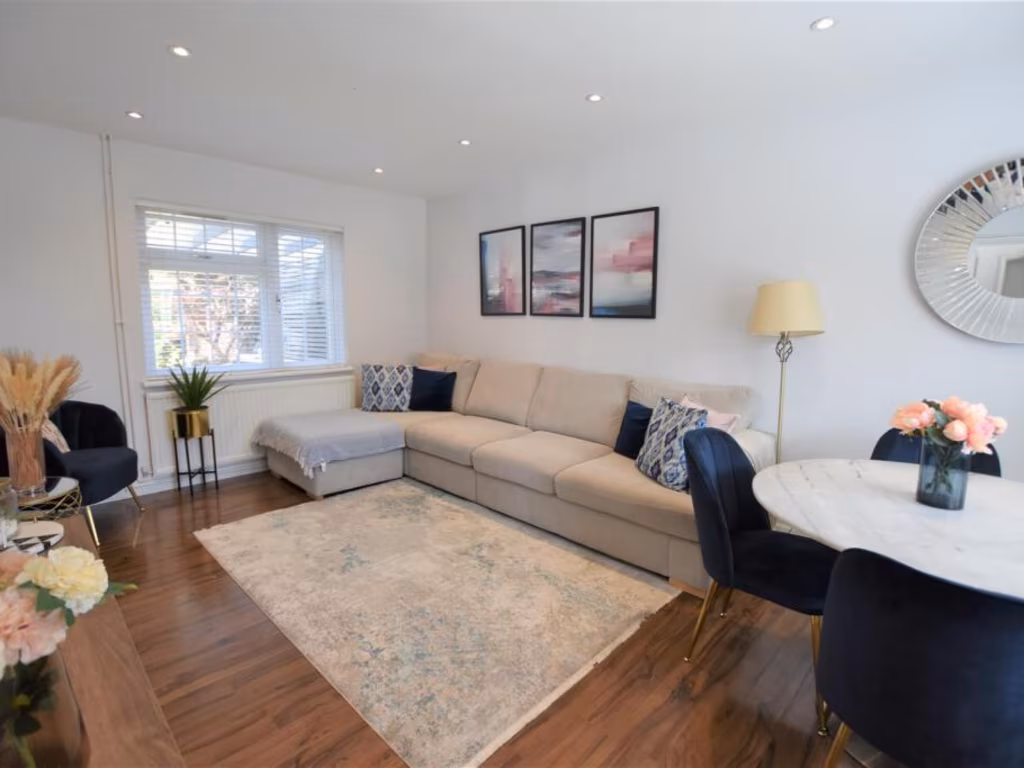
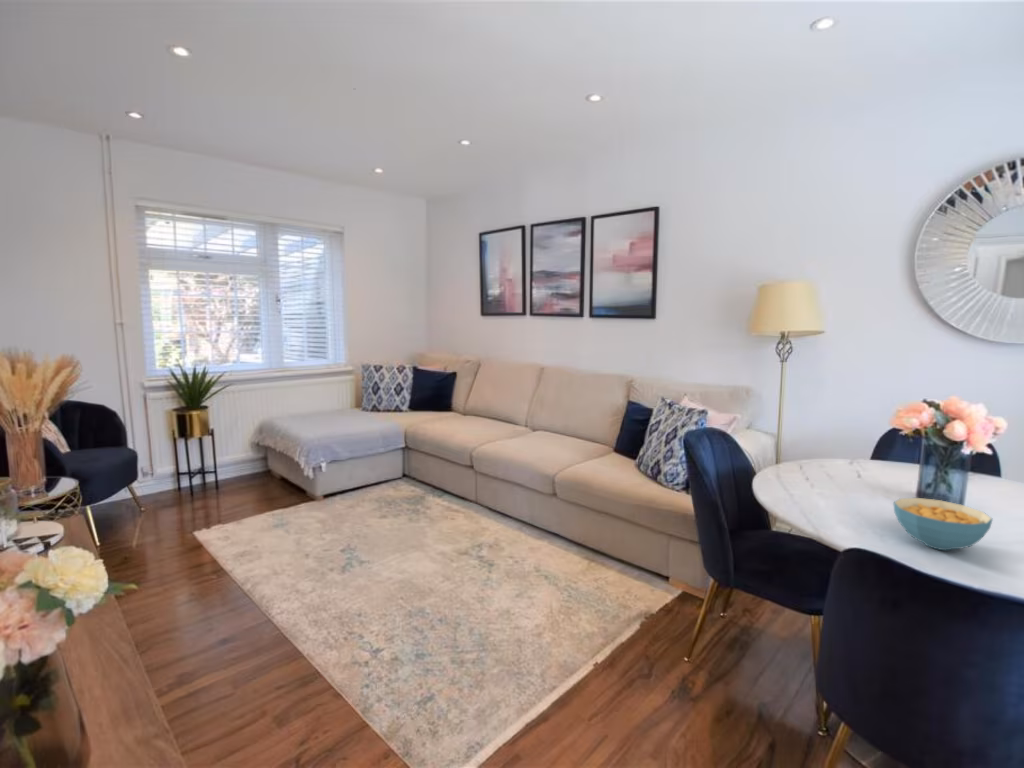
+ cereal bowl (939, 527)
